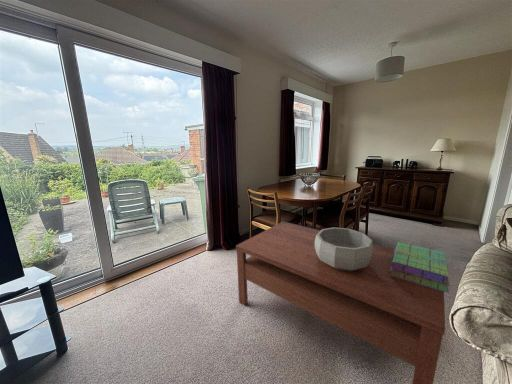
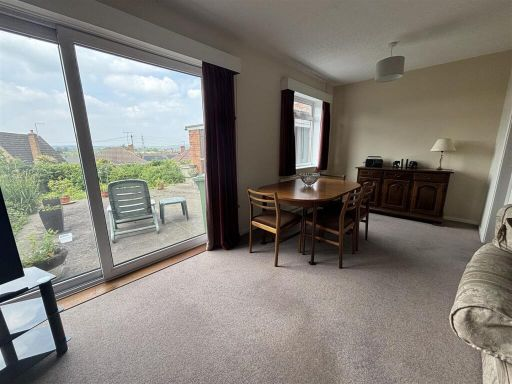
- stack of books (418, 262)
- coffee table (328, 284)
- decorative bowl (342, 248)
